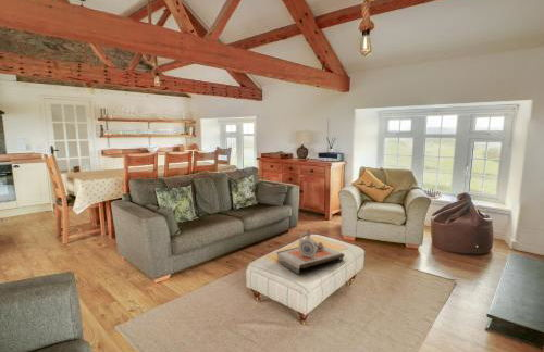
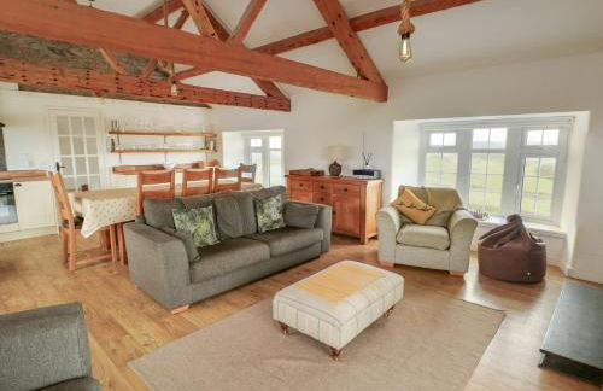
- decorative tray (310, 243)
